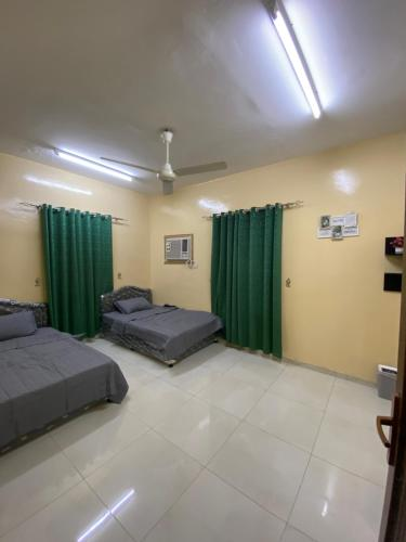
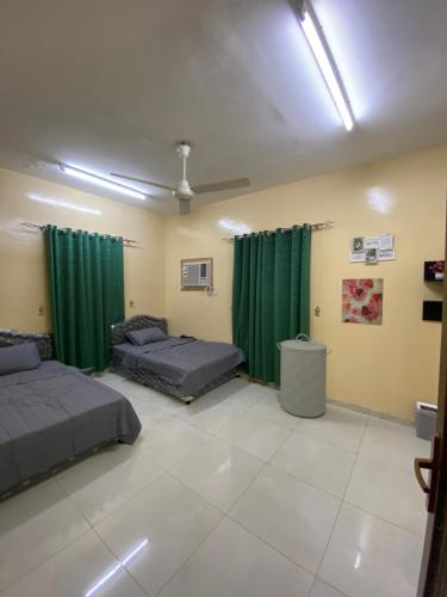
+ laundry hamper (303, 370)
+ wall art (361, 301)
